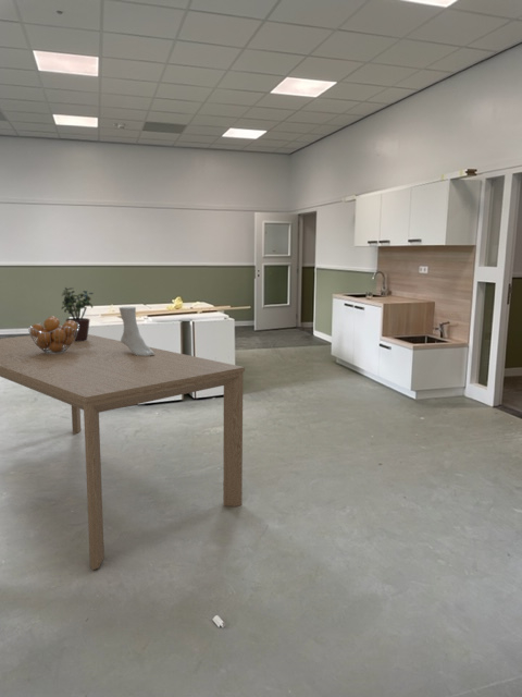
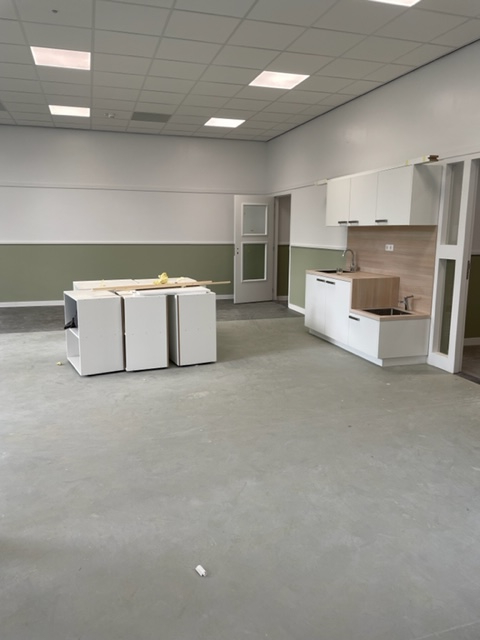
- dining table (79, 418)
- fruit basket (53, 334)
- potted plant (78, 314)
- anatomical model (136, 330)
